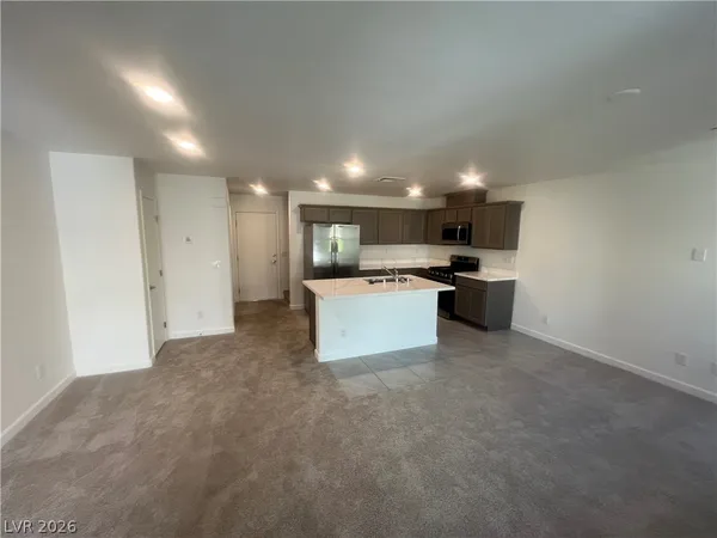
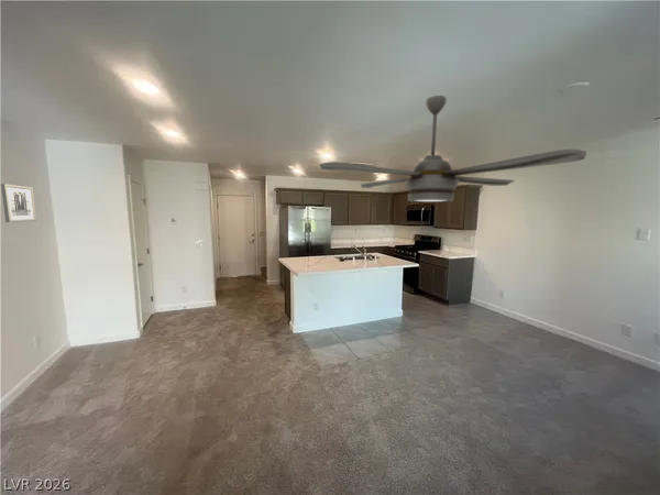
+ wall art (20, 204)
+ ceiling fan (432, 151)
